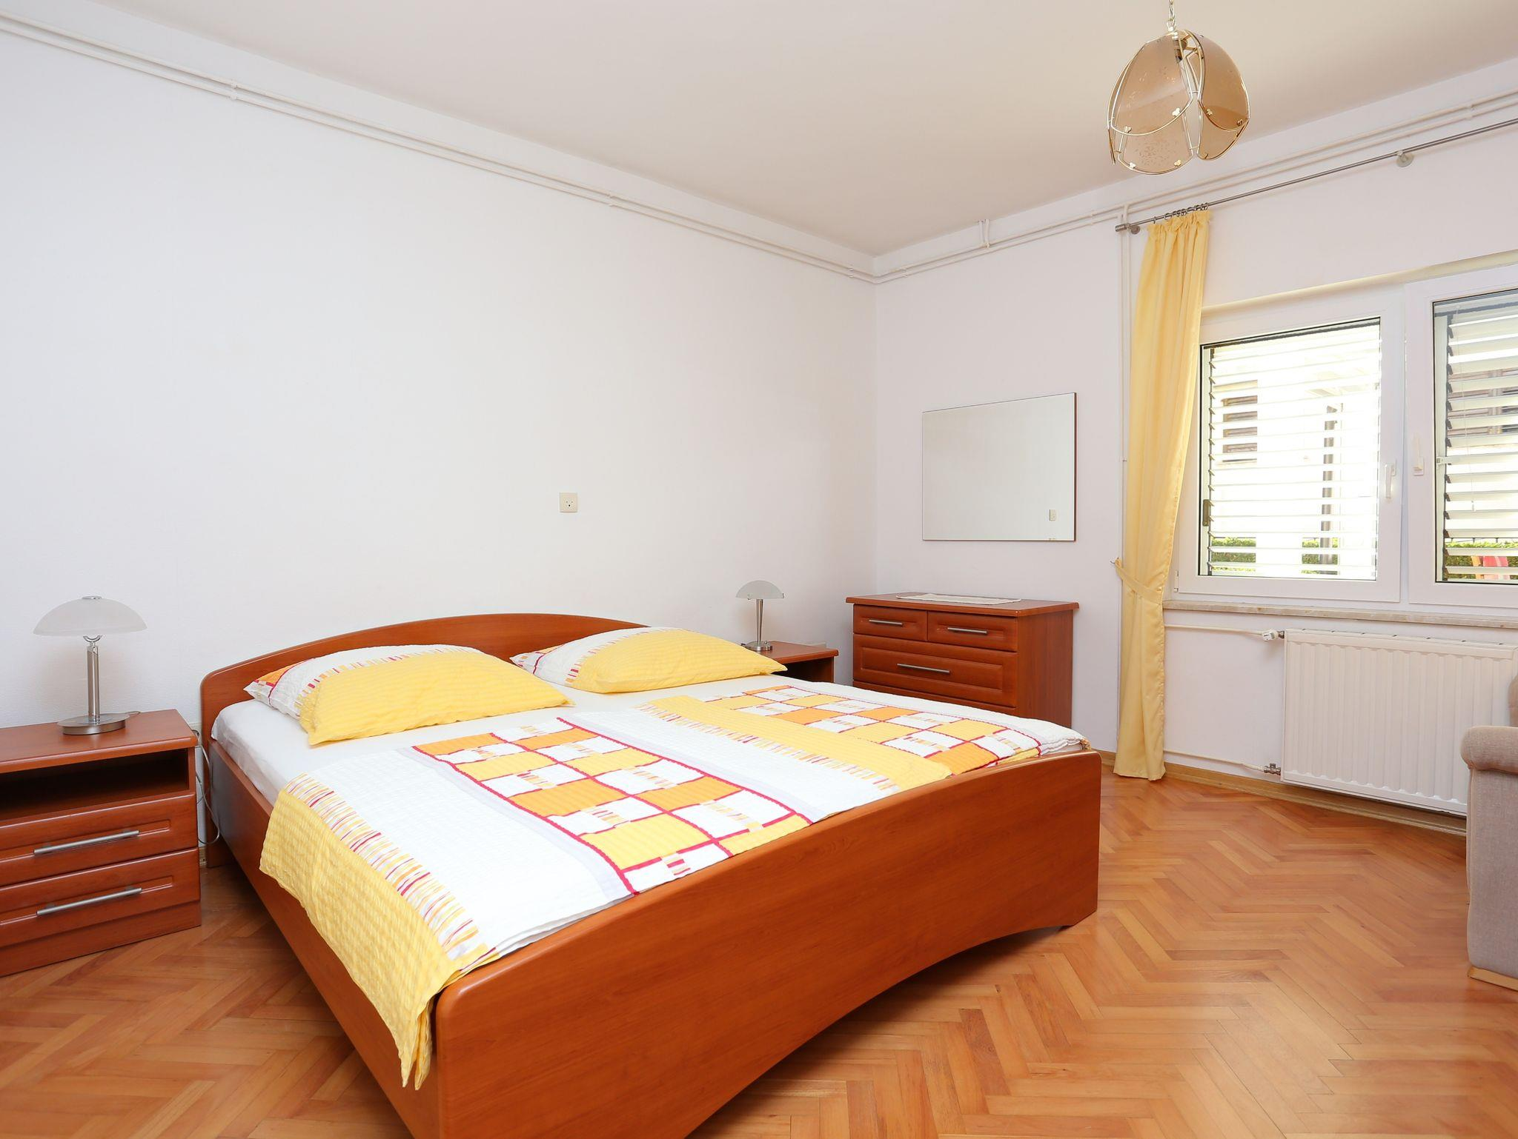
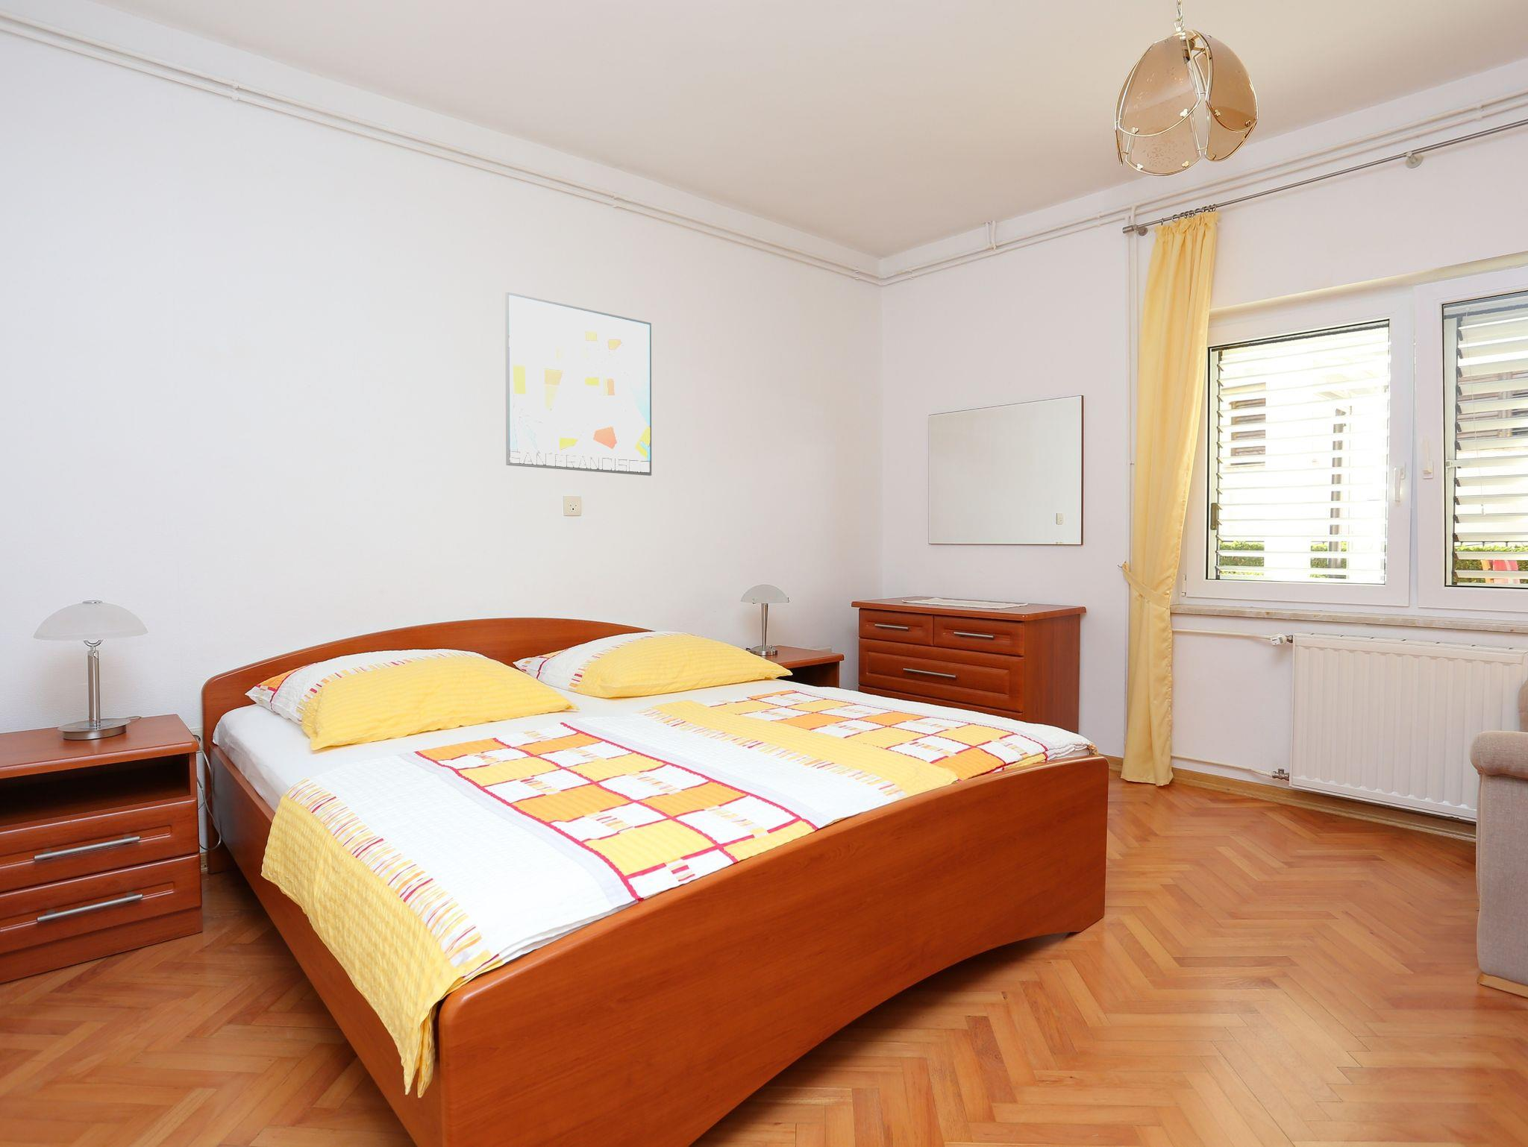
+ wall art (583, 389)
